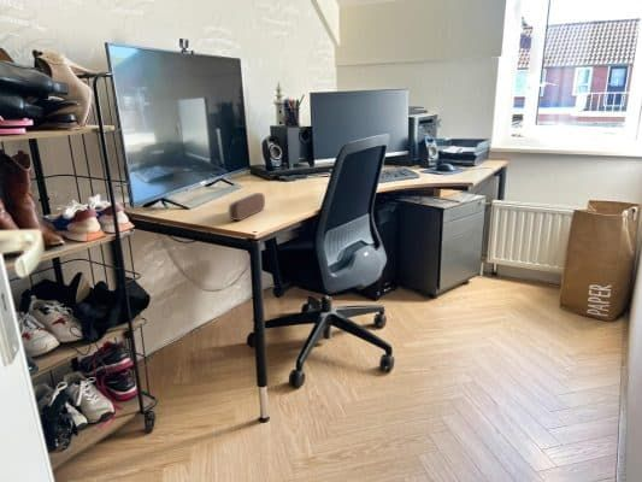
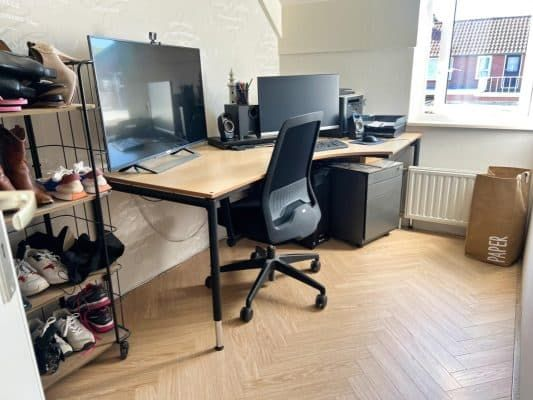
- pencil case (246, 205)
